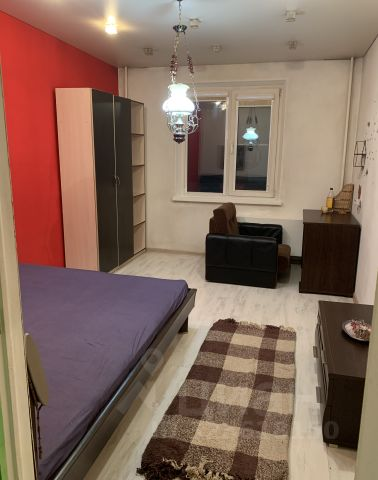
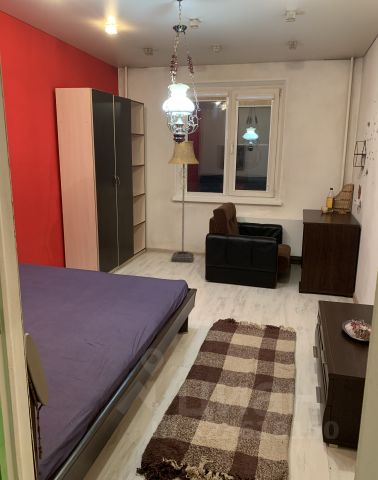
+ floor lamp (183, 202)
